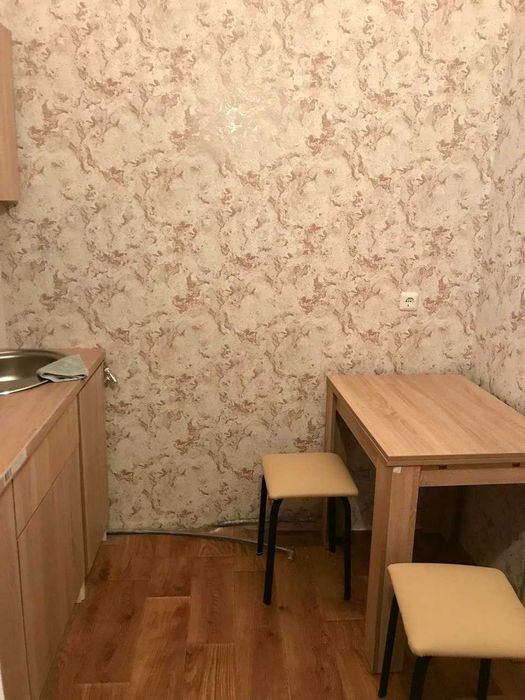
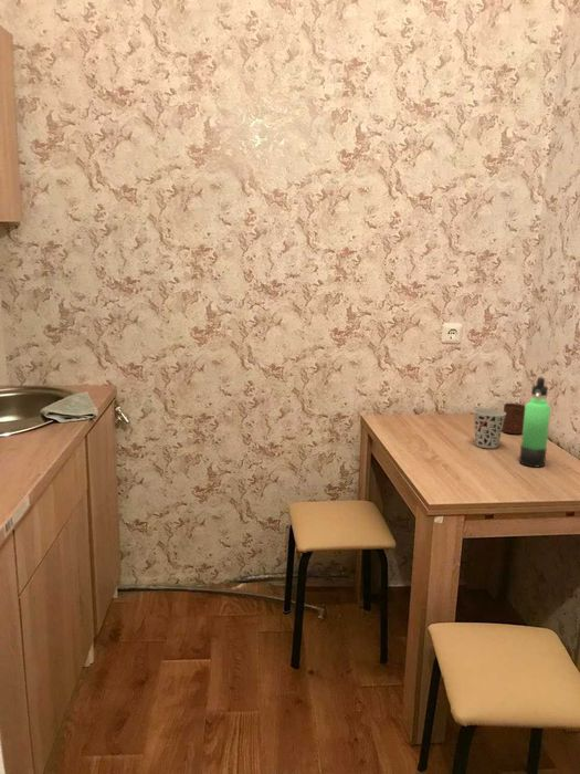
+ thermos bottle (536, 420)
+ cup (516, 418)
+ cup (487, 428)
